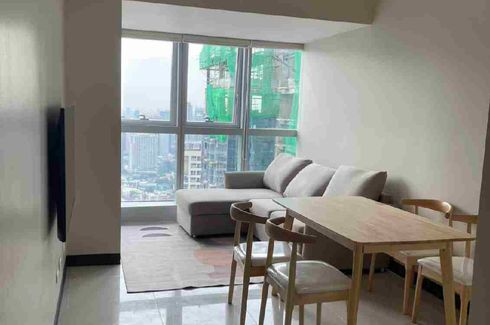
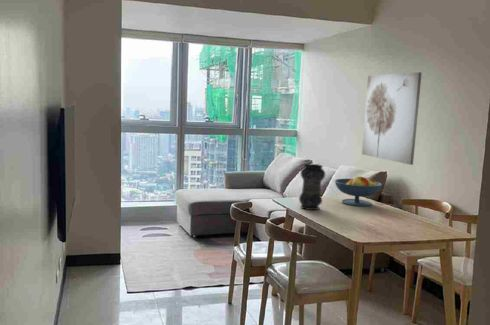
+ fruit bowl (357, 189)
+ vase (311, 186)
+ wall art (388, 117)
